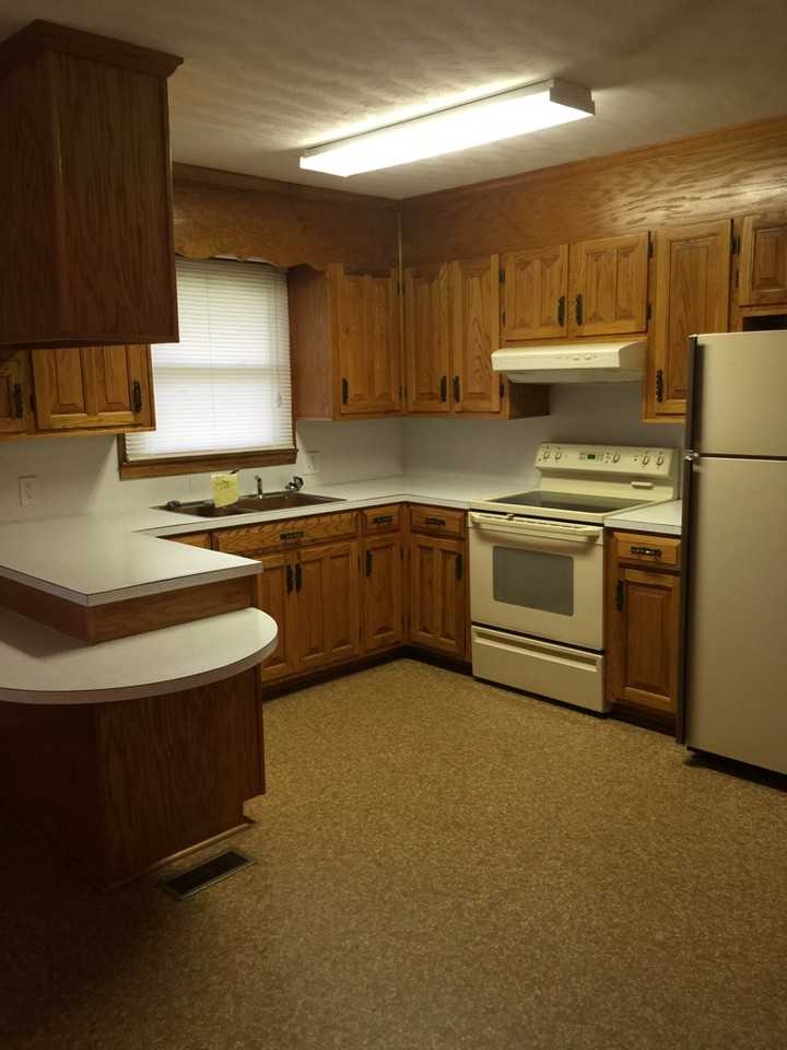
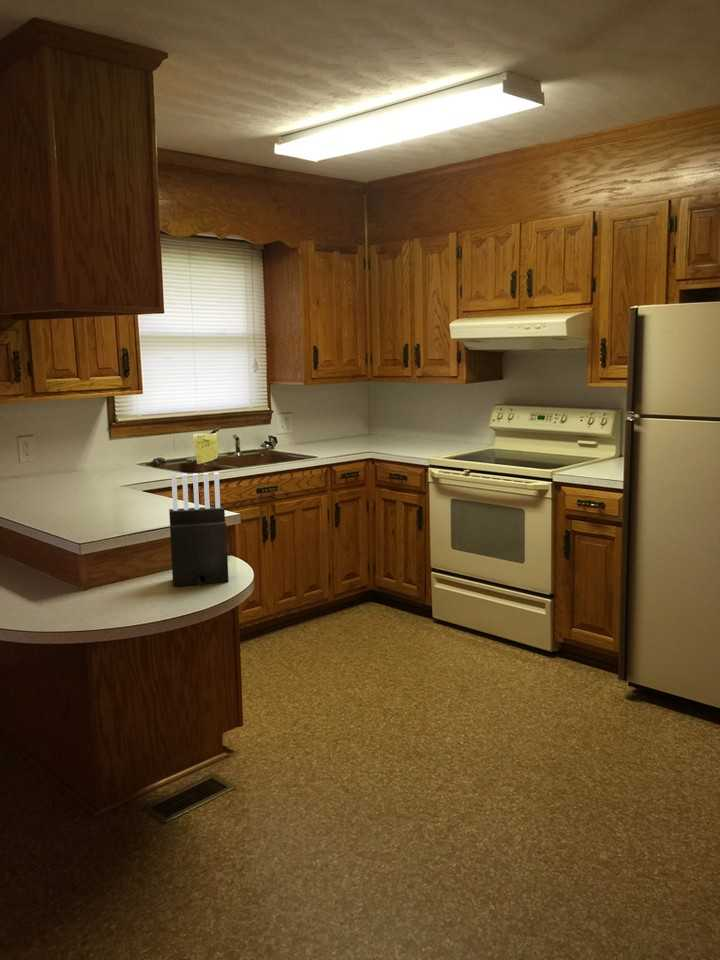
+ knife block (198, 528)
